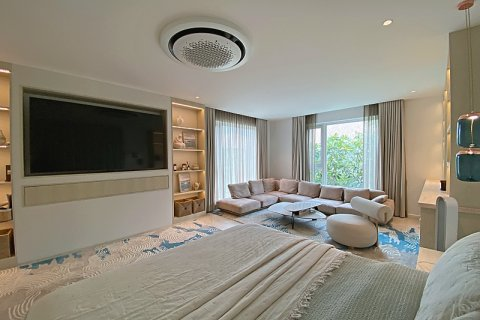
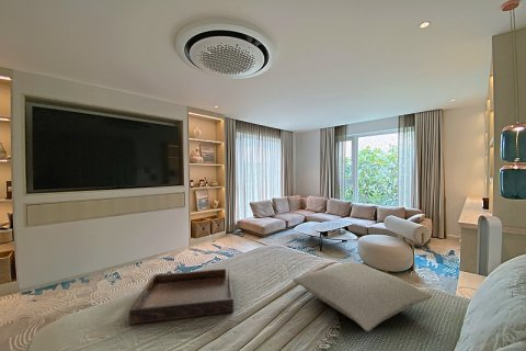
+ pillow (357, 287)
+ serving tray (188, 291)
